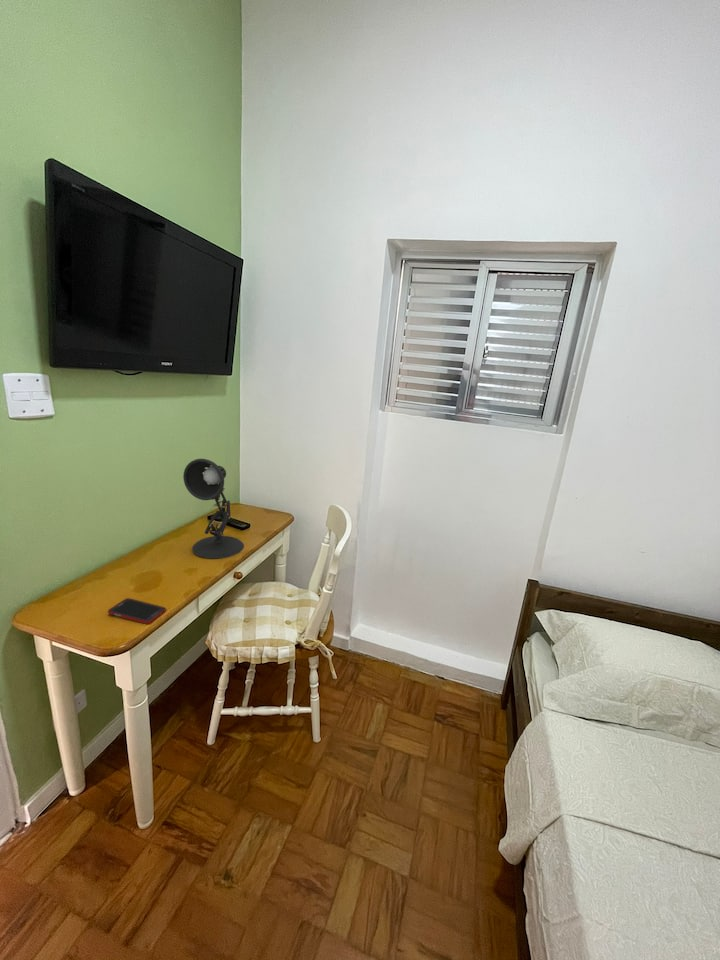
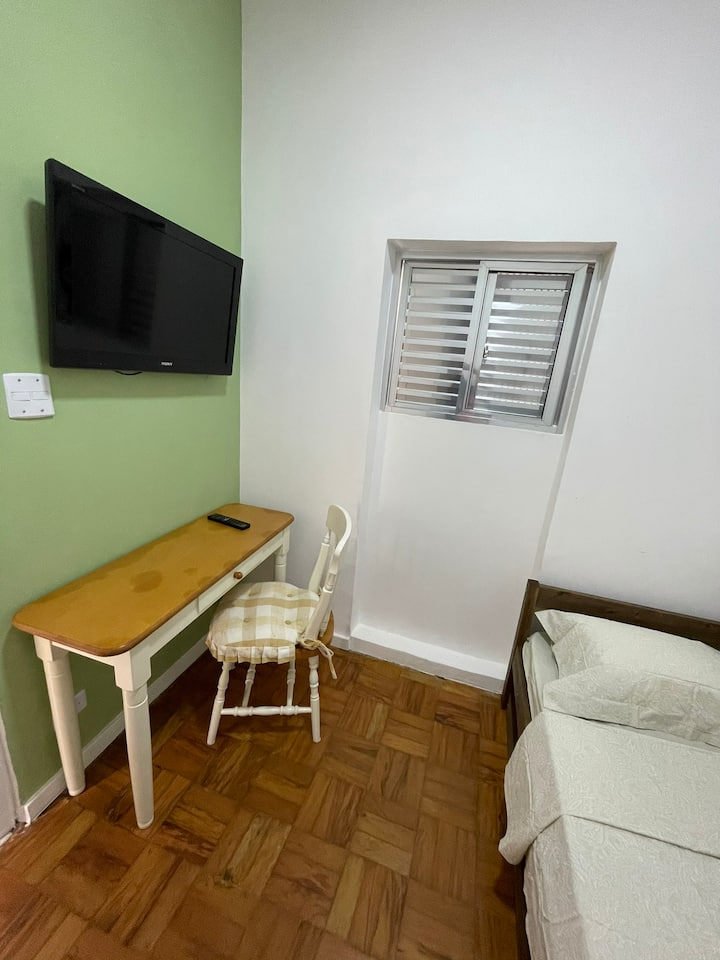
- cell phone (137, 610)
- desk lamp (217, 502)
